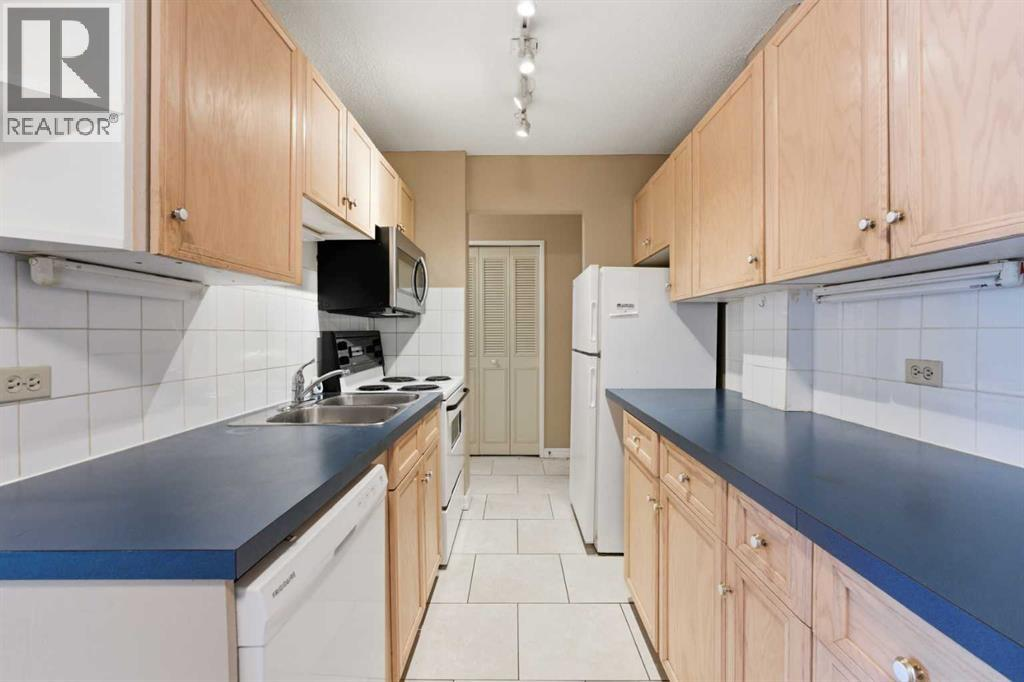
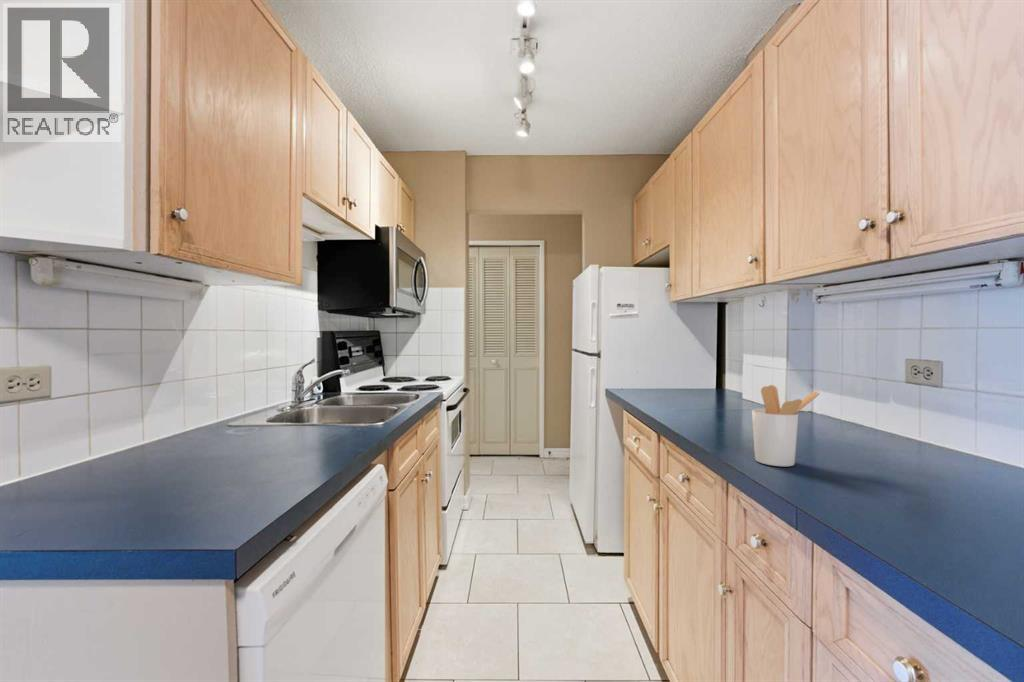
+ utensil holder (786, 425)
